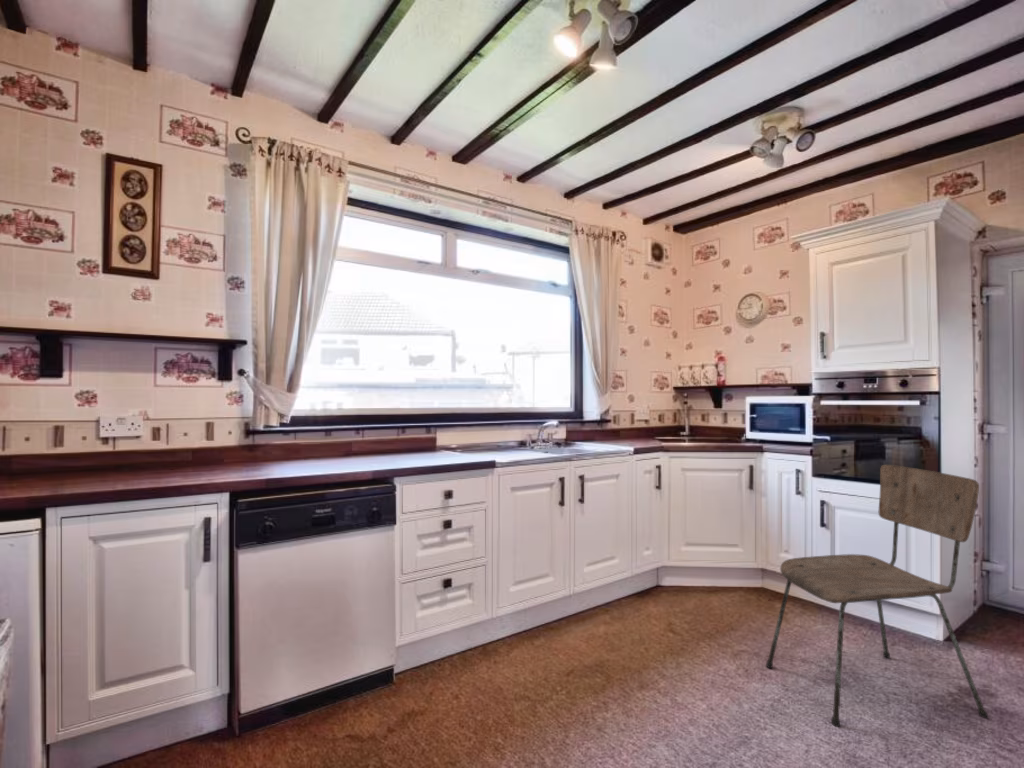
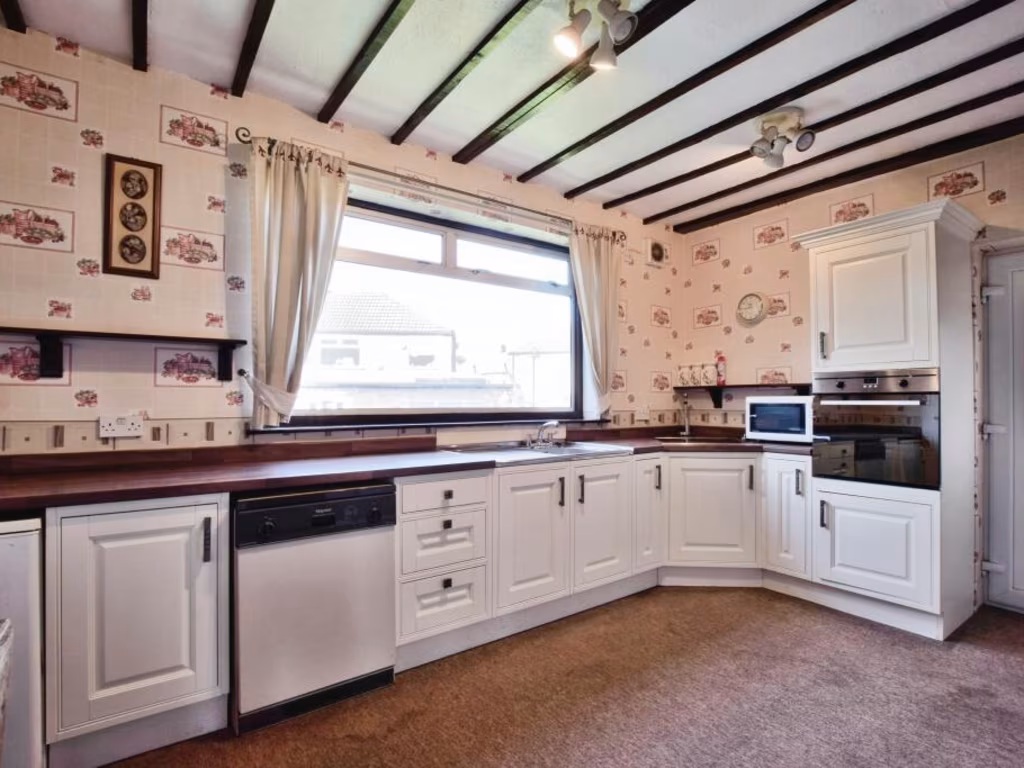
- dining chair (865, 580)
